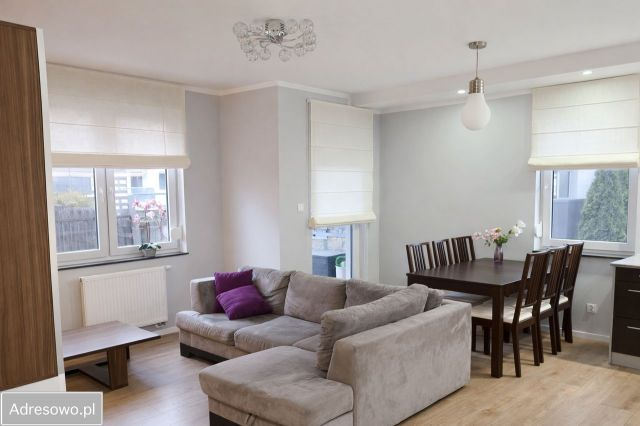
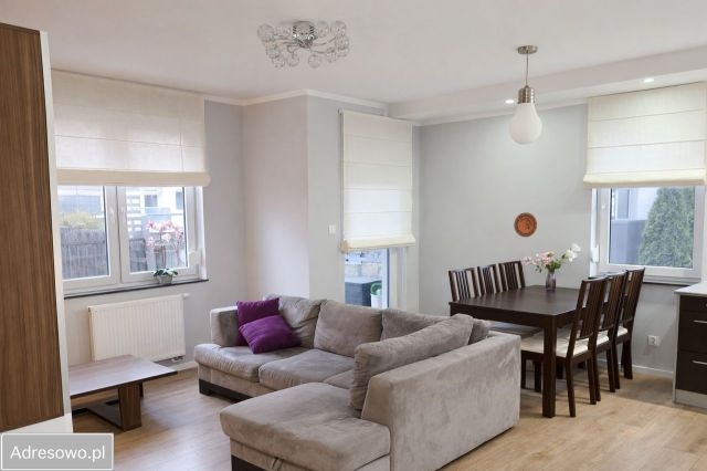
+ decorative plate (525, 224)
